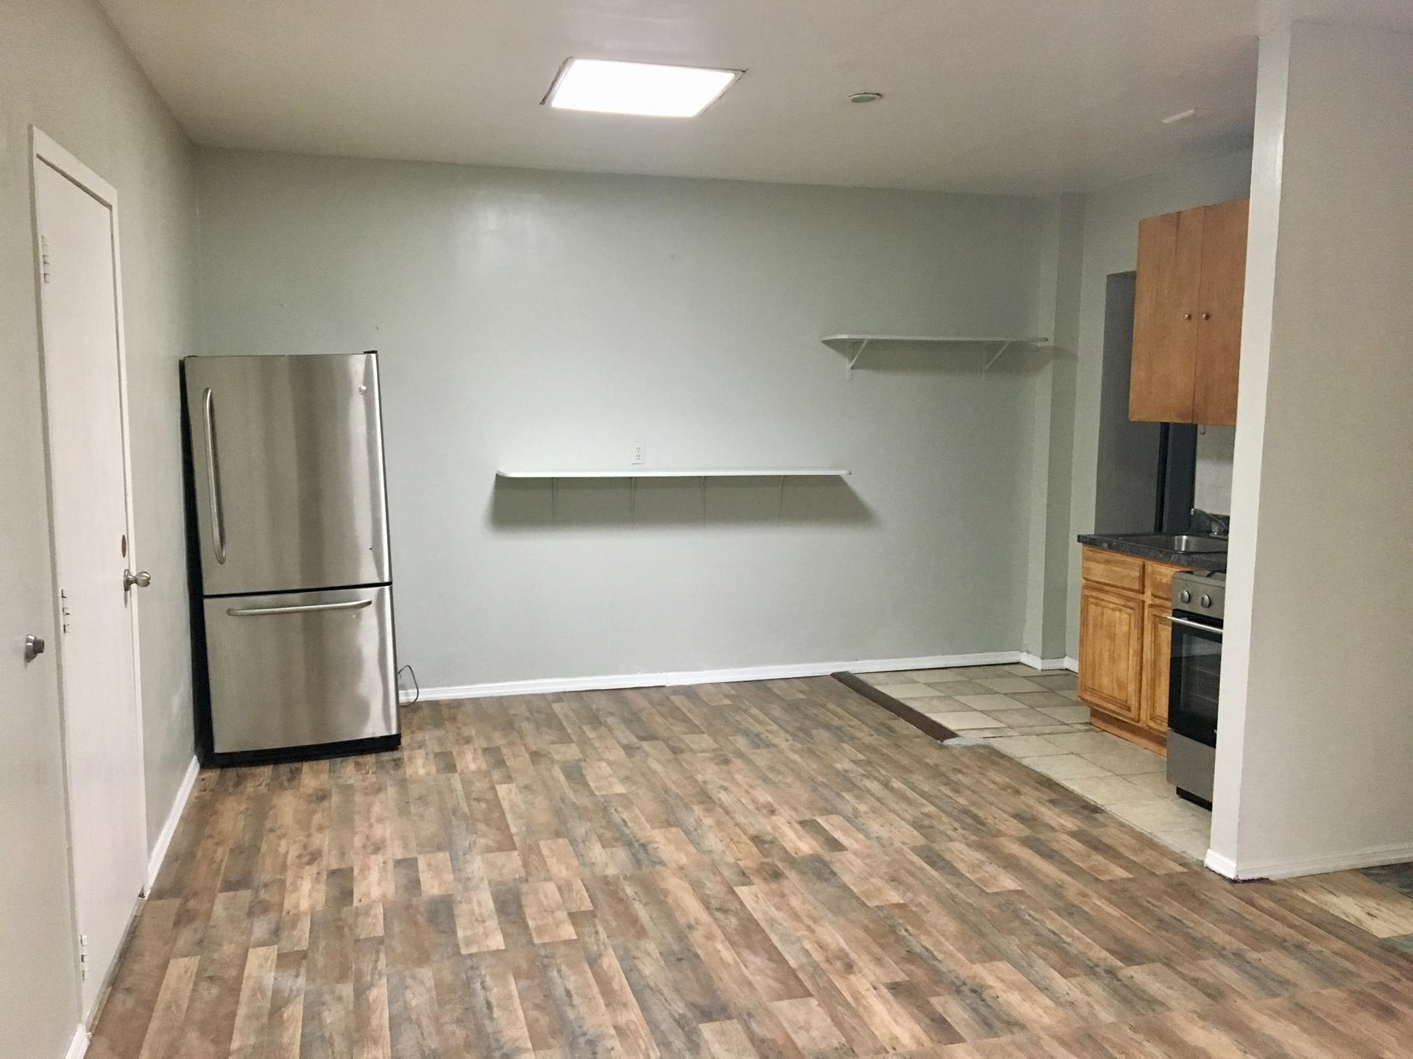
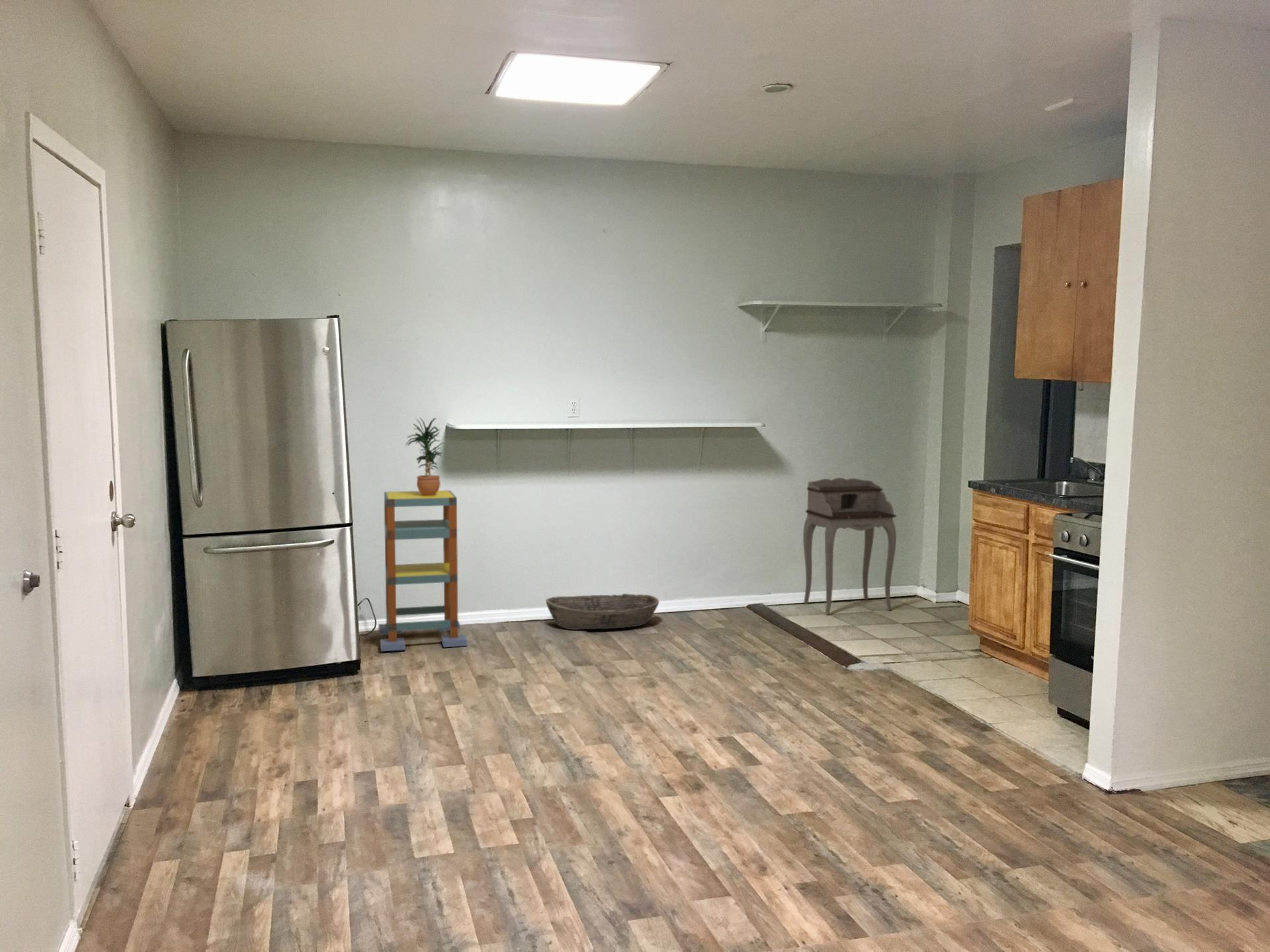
+ shelving unit (420, 567)
+ basket (602, 611)
+ desk (865, 543)
+ potted plant (425, 456)
